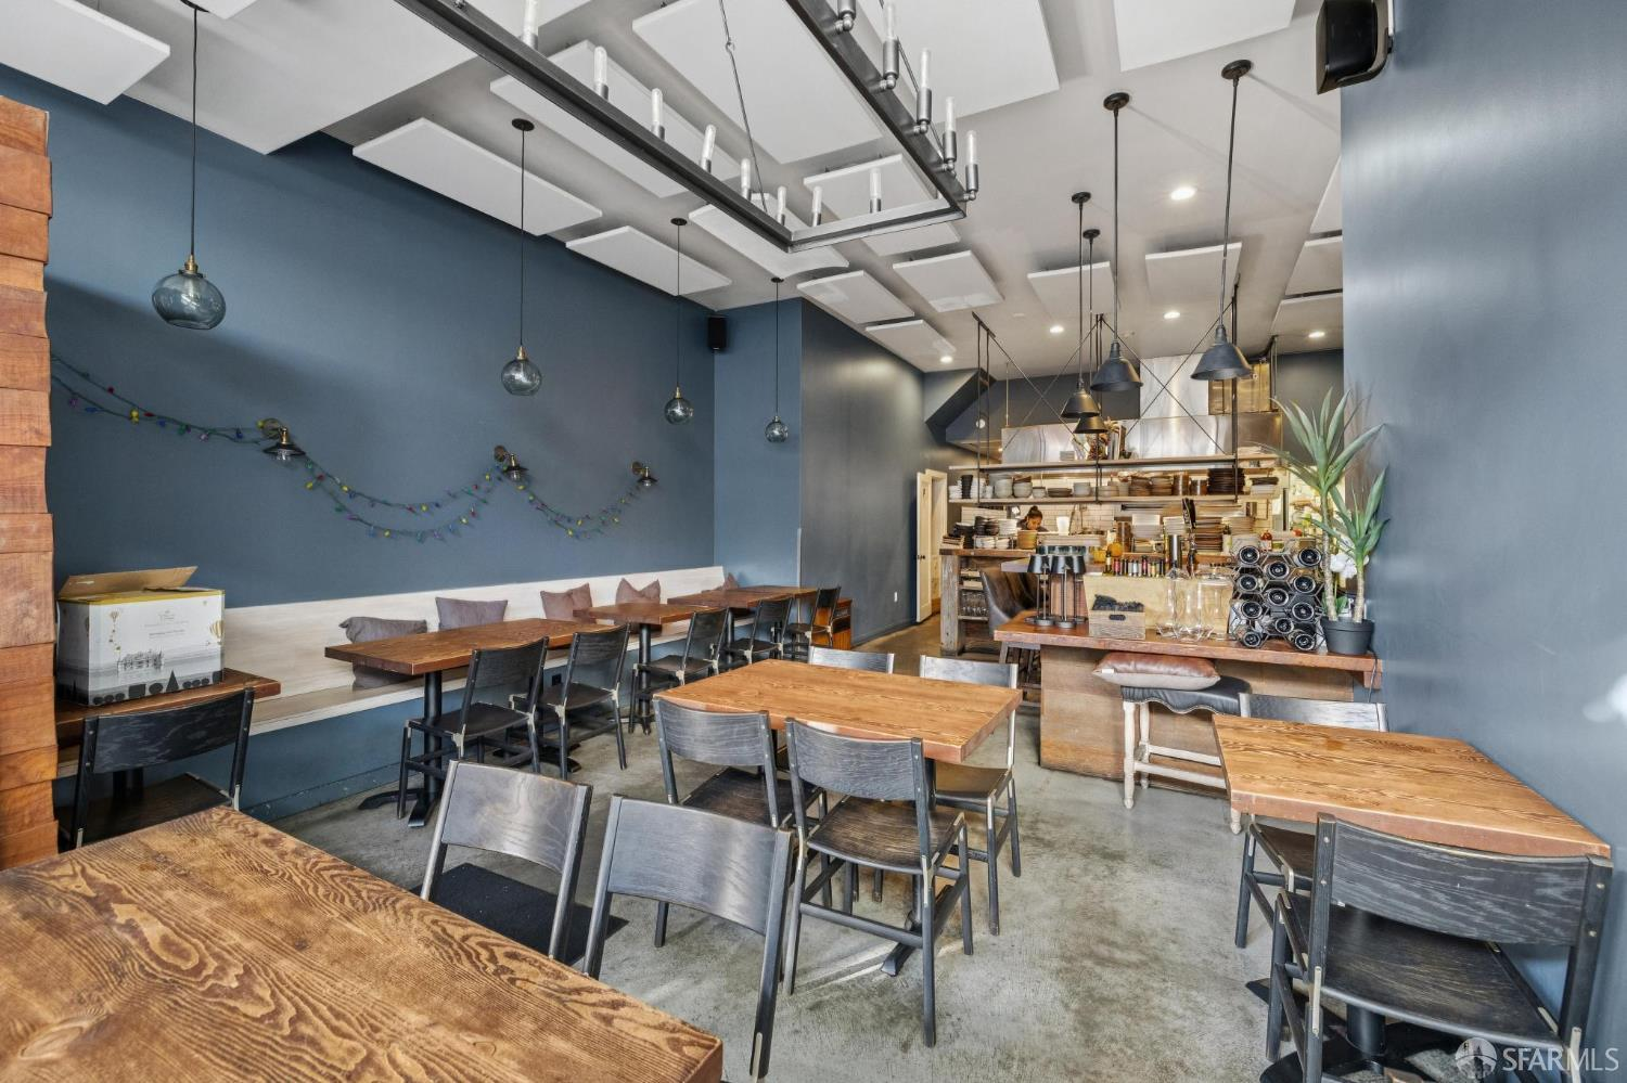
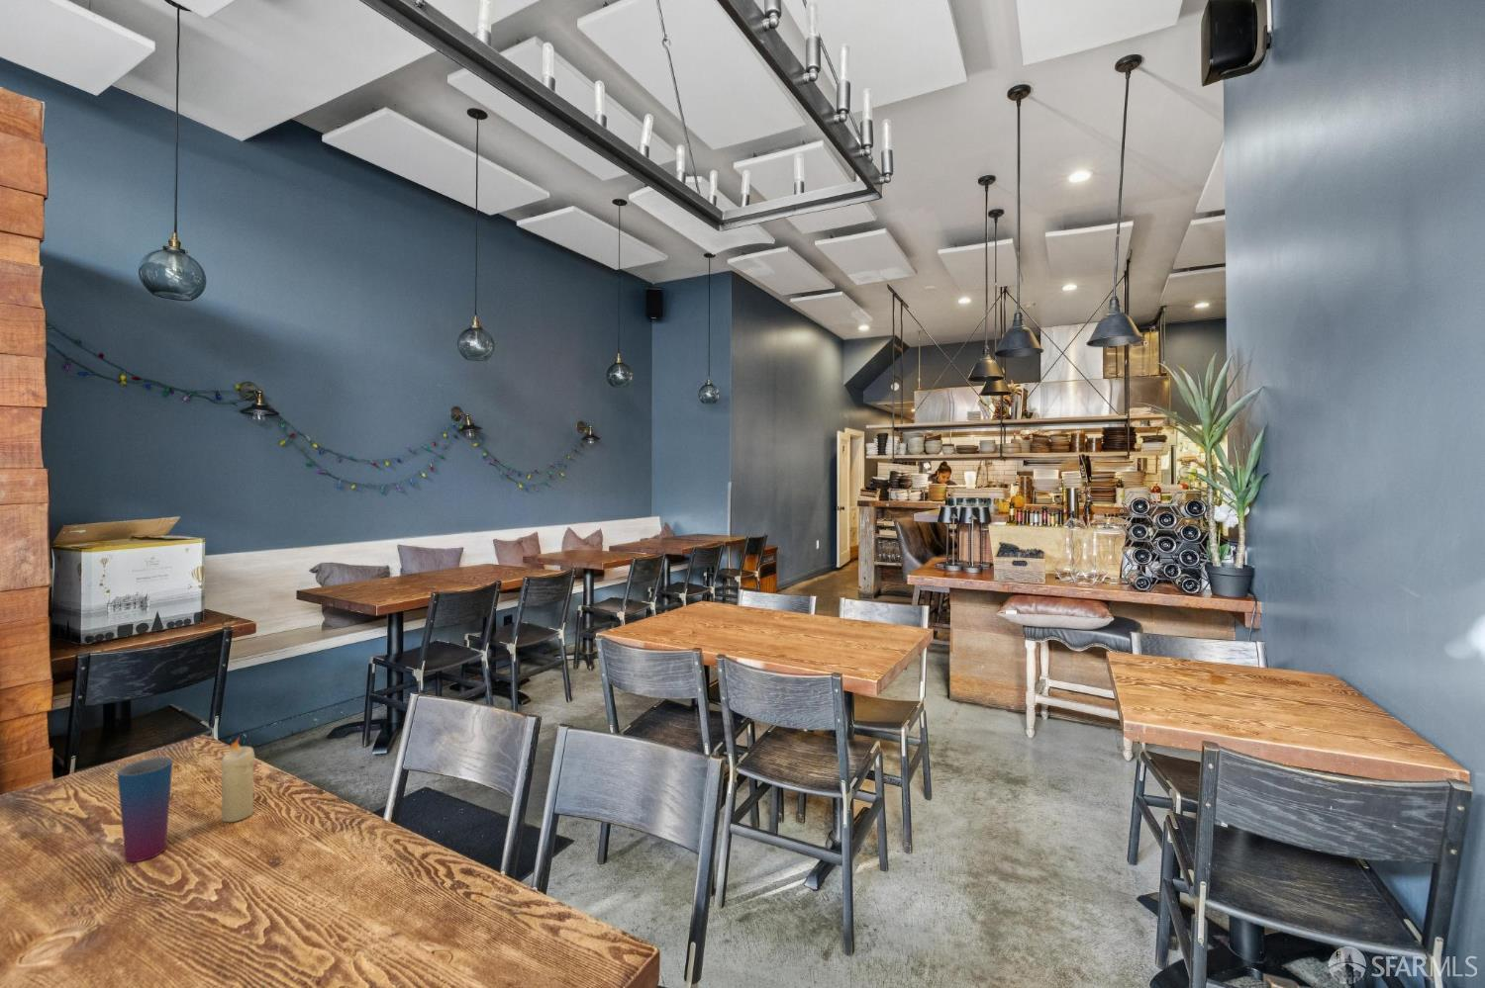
+ cup (146, 809)
+ candle (237, 776)
